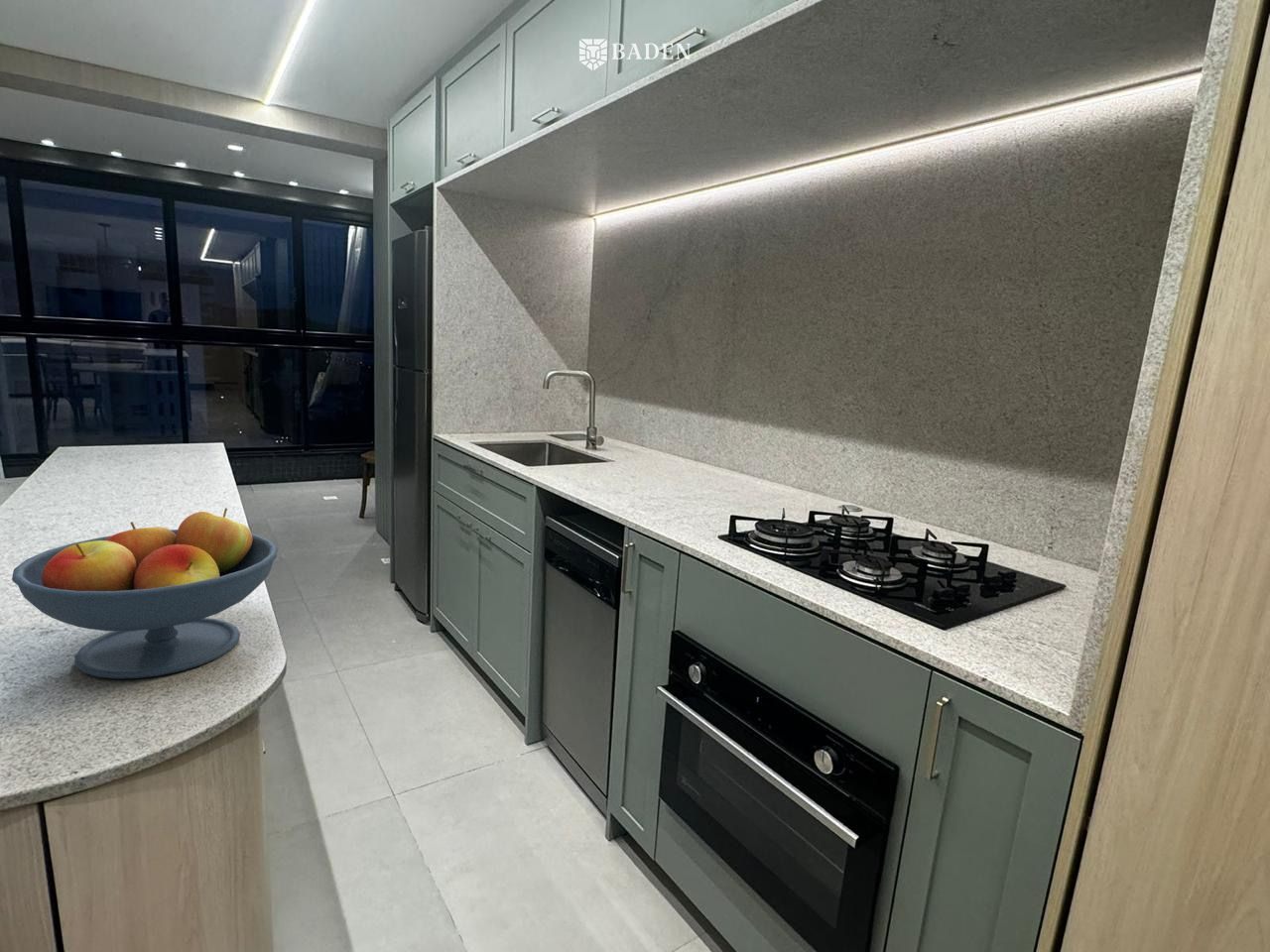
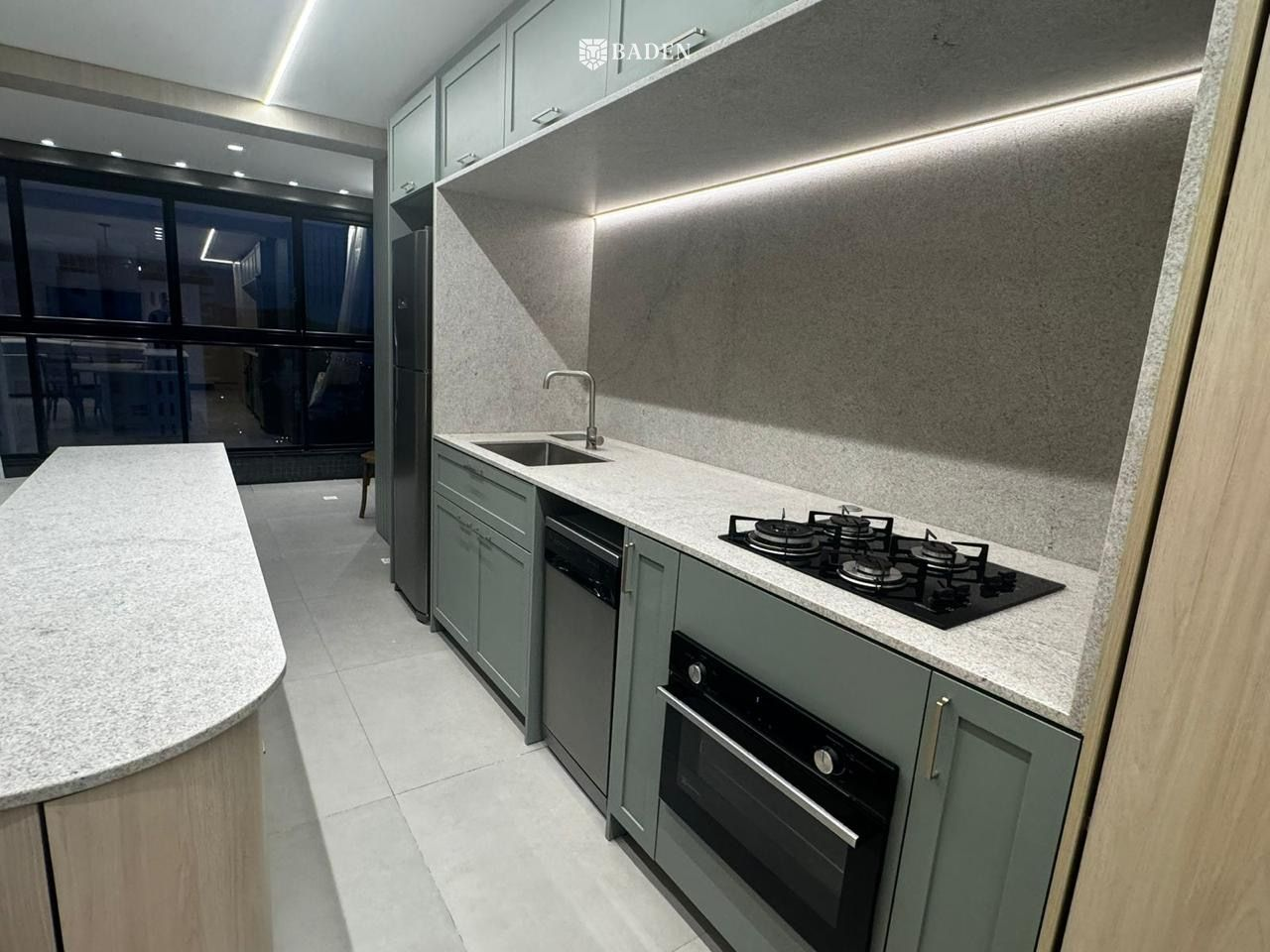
- fruit bowl (158, 586)
